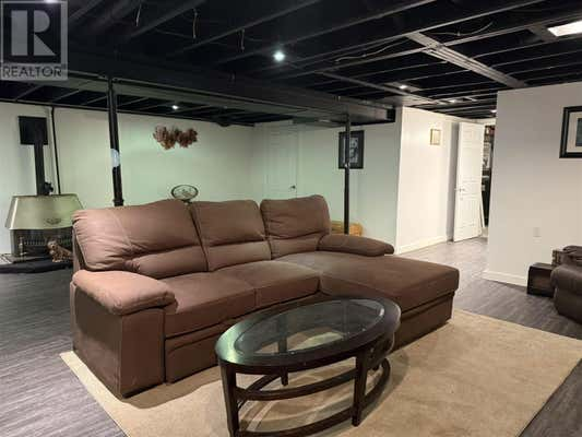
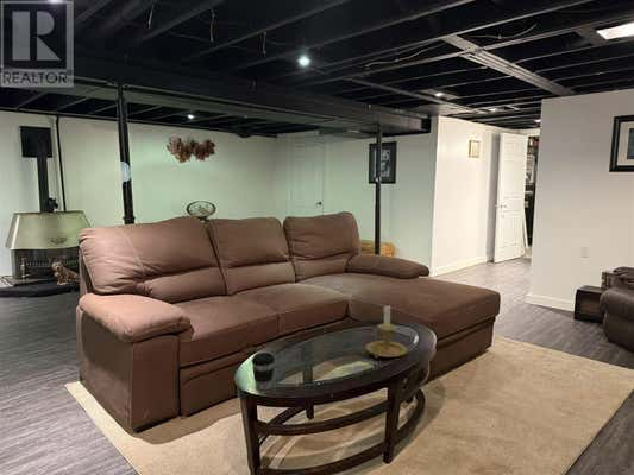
+ candle holder (387, 329)
+ coffee cup (263, 372)
